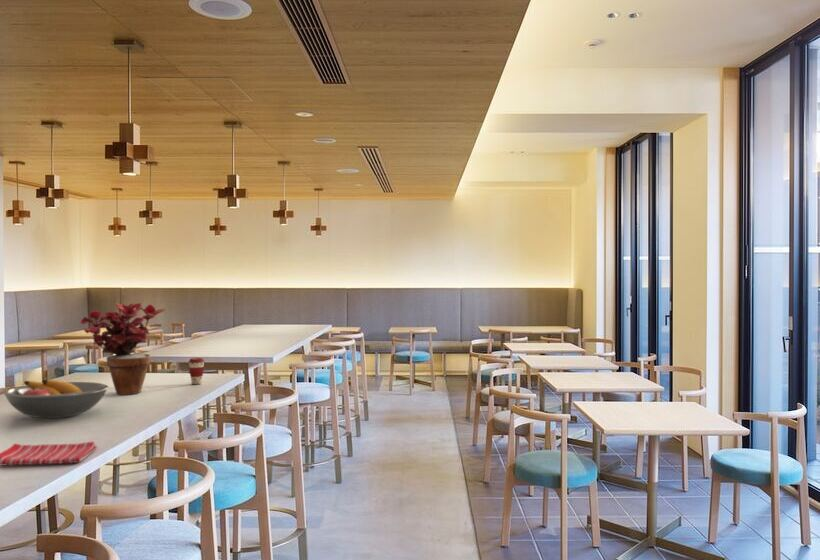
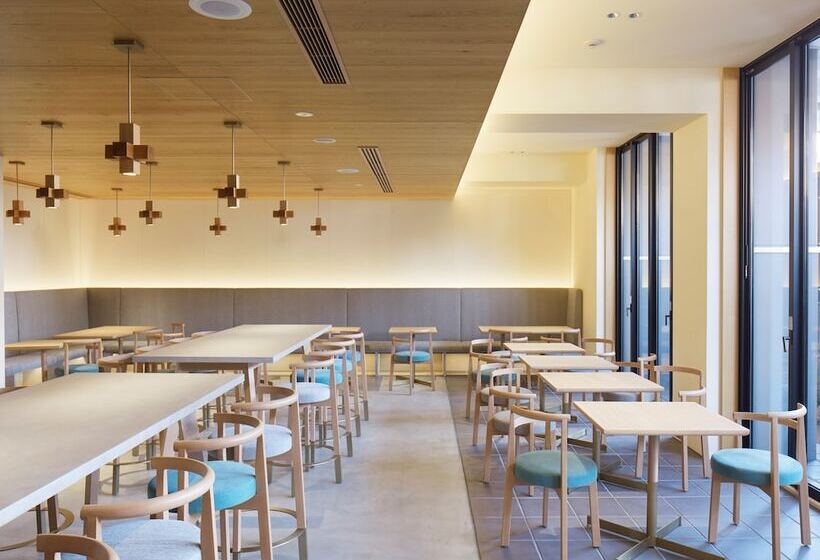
- coffee cup (196, 371)
- fruit bowl (57, 398)
- potted plant (122, 347)
- dish towel (45, 452)
